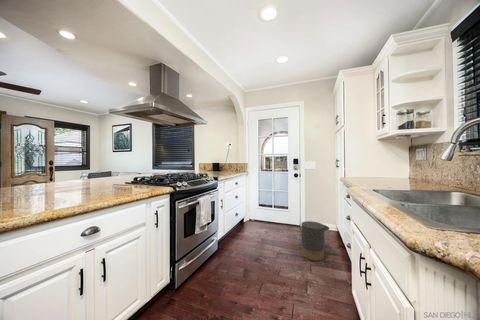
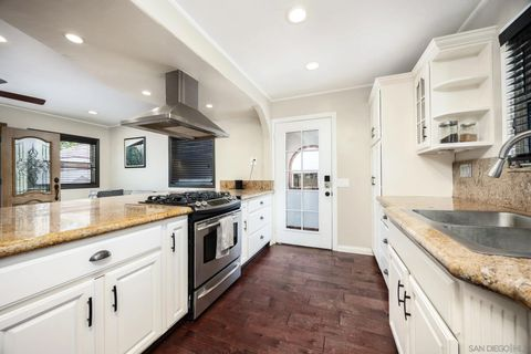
- trash can (315, 238)
